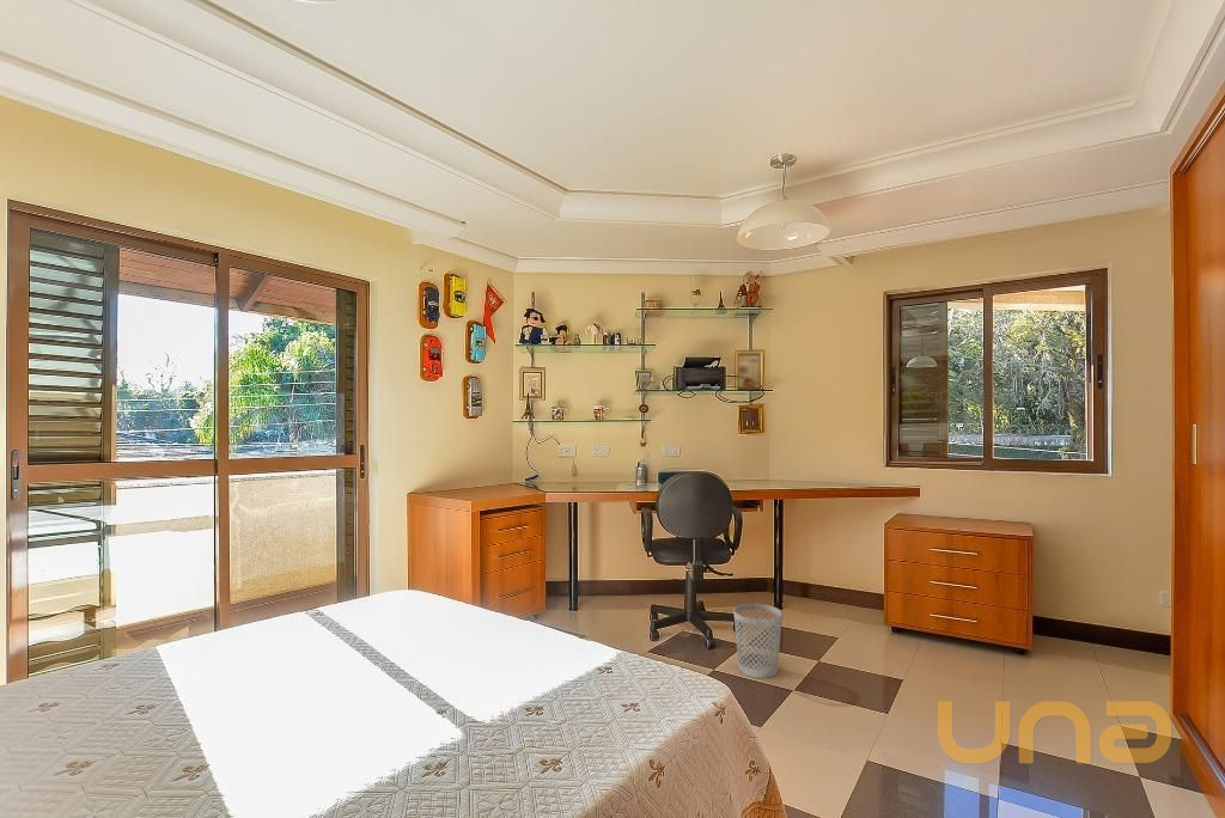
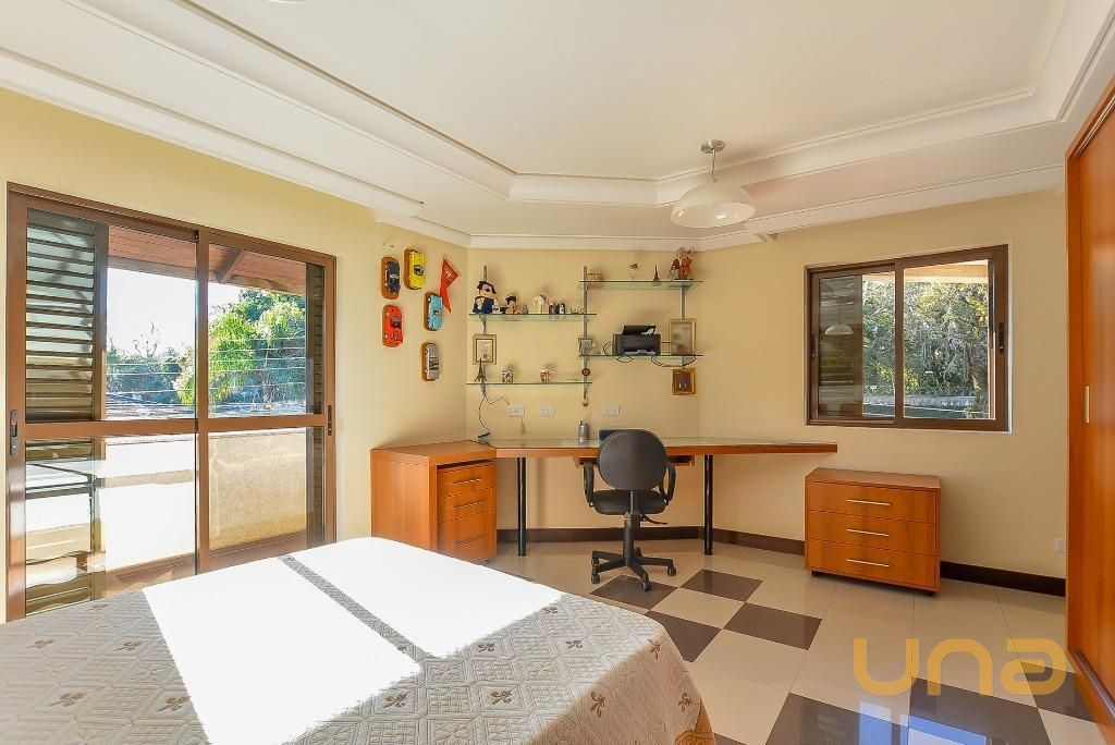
- wastebasket (757, 640)
